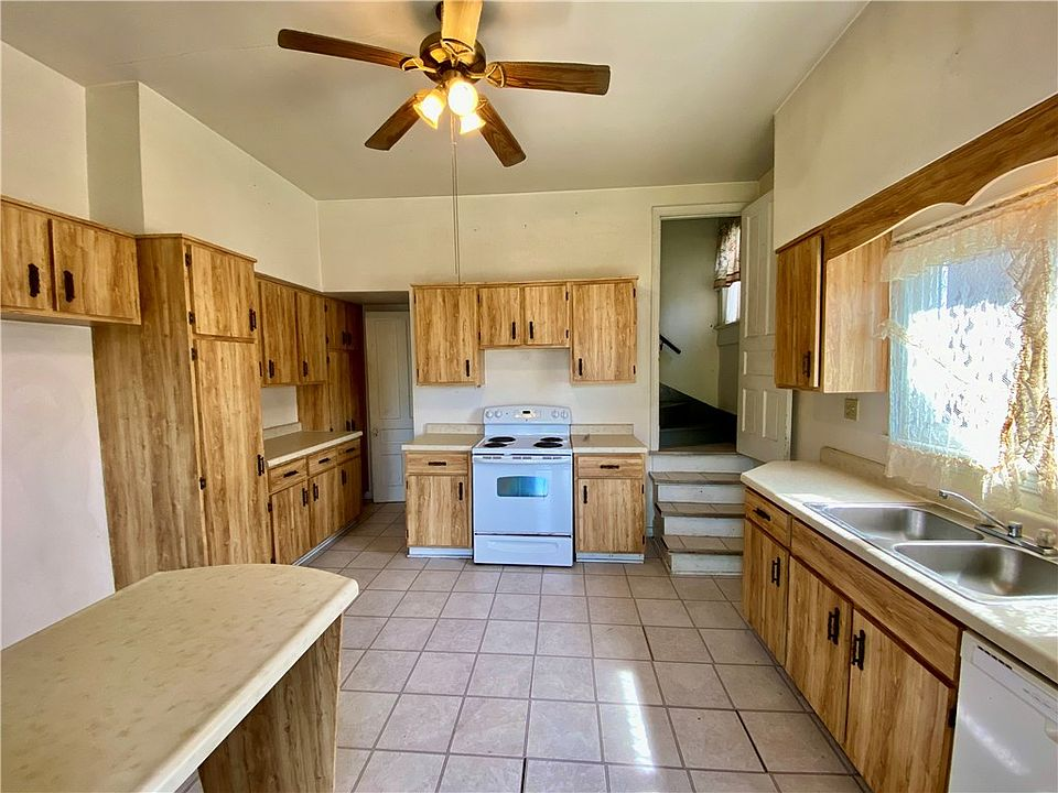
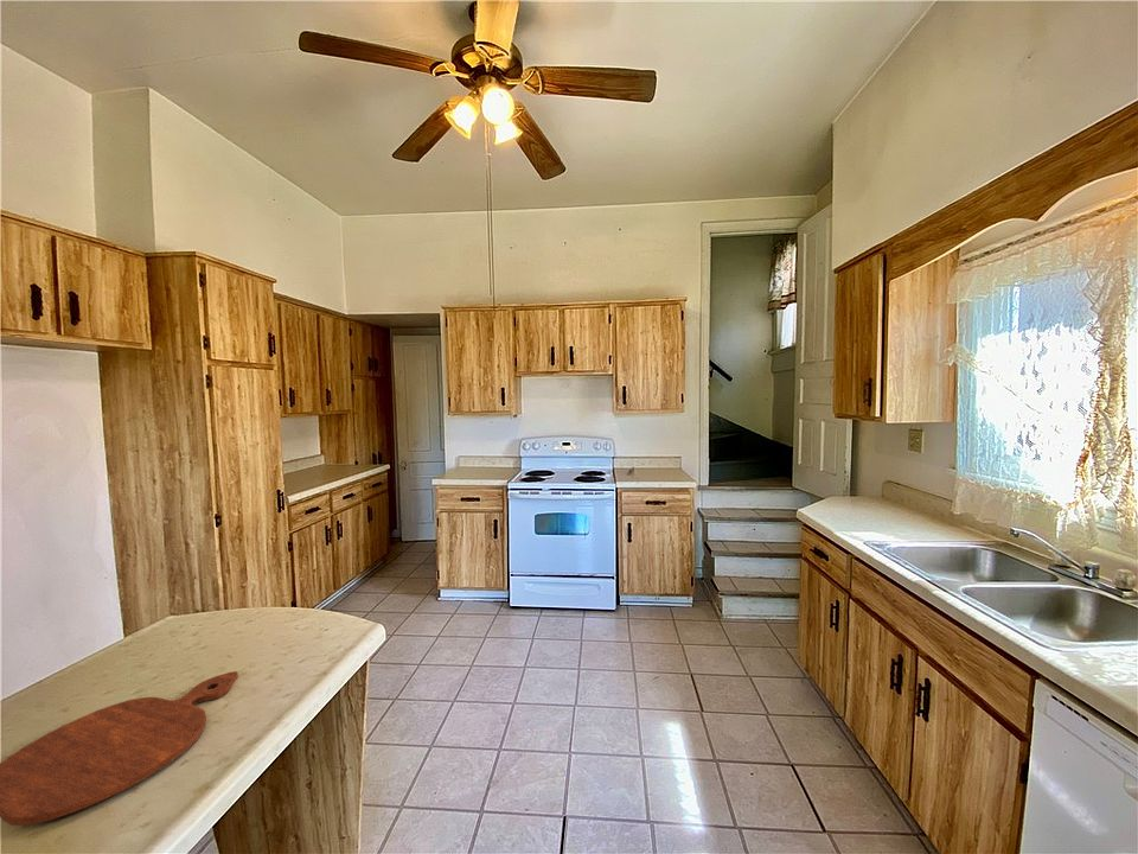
+ cutting board (139, 728)
